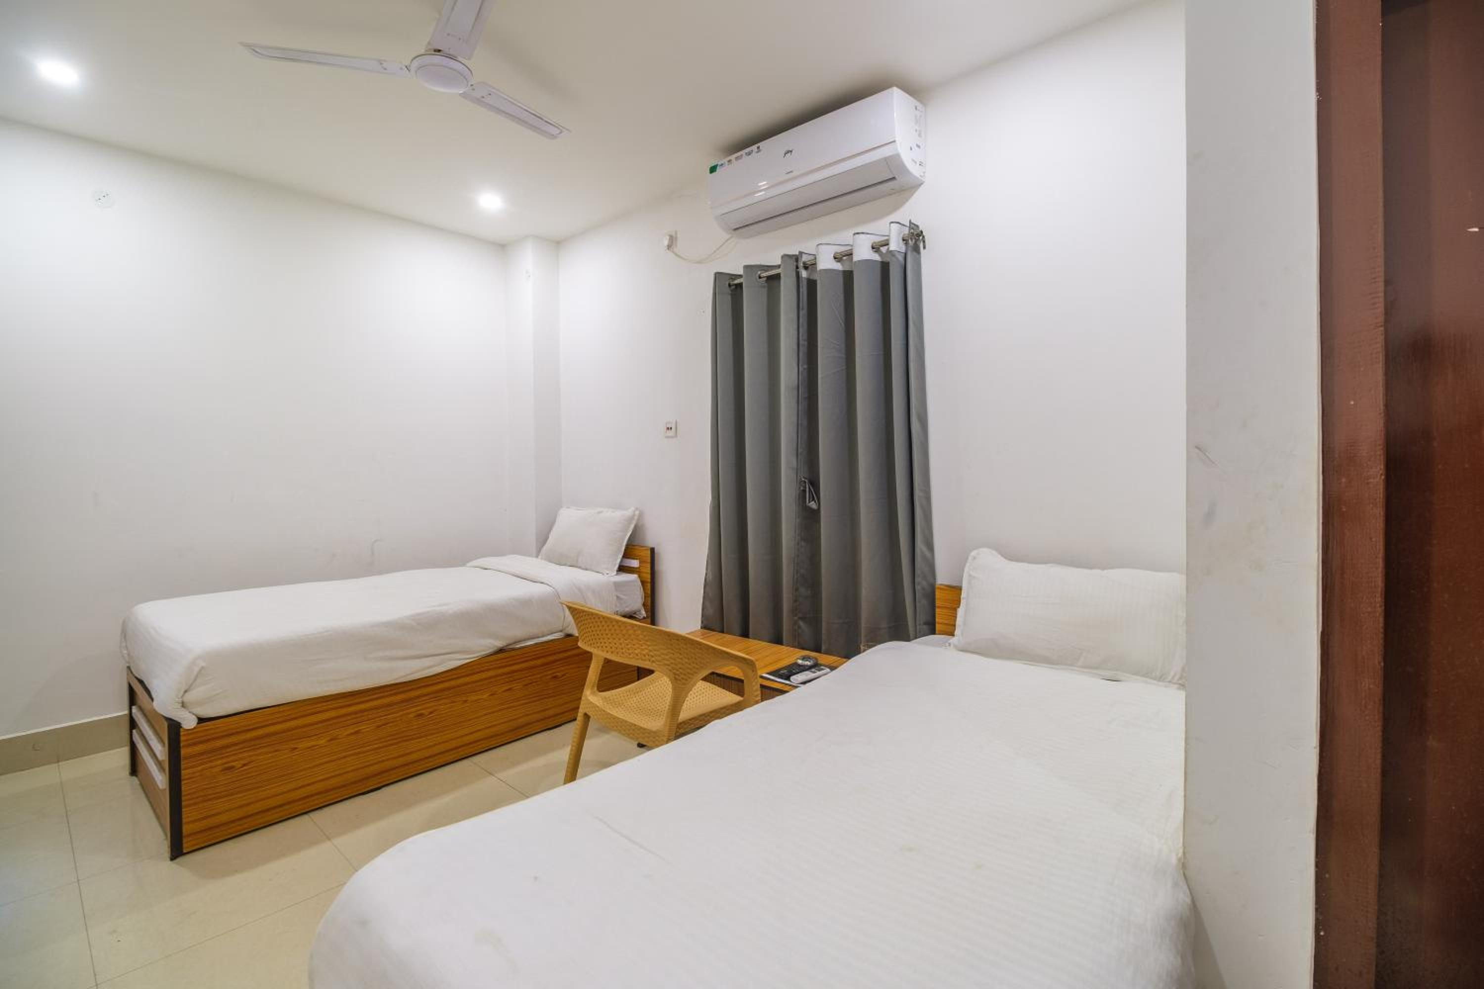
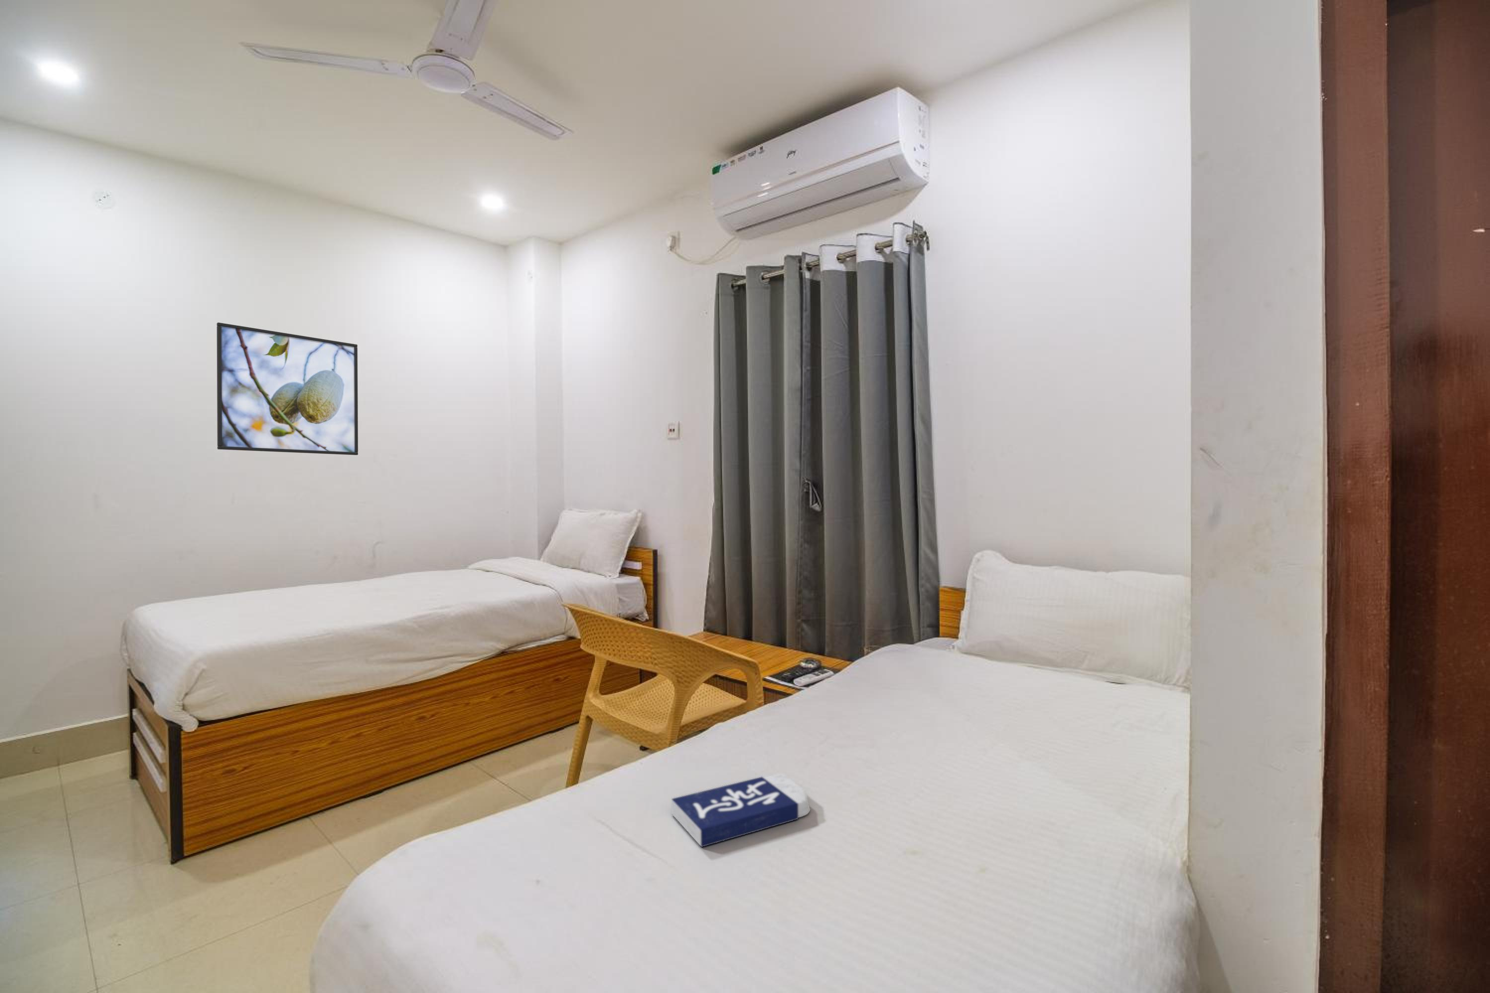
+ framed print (292, 393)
+ book (745, 806)
